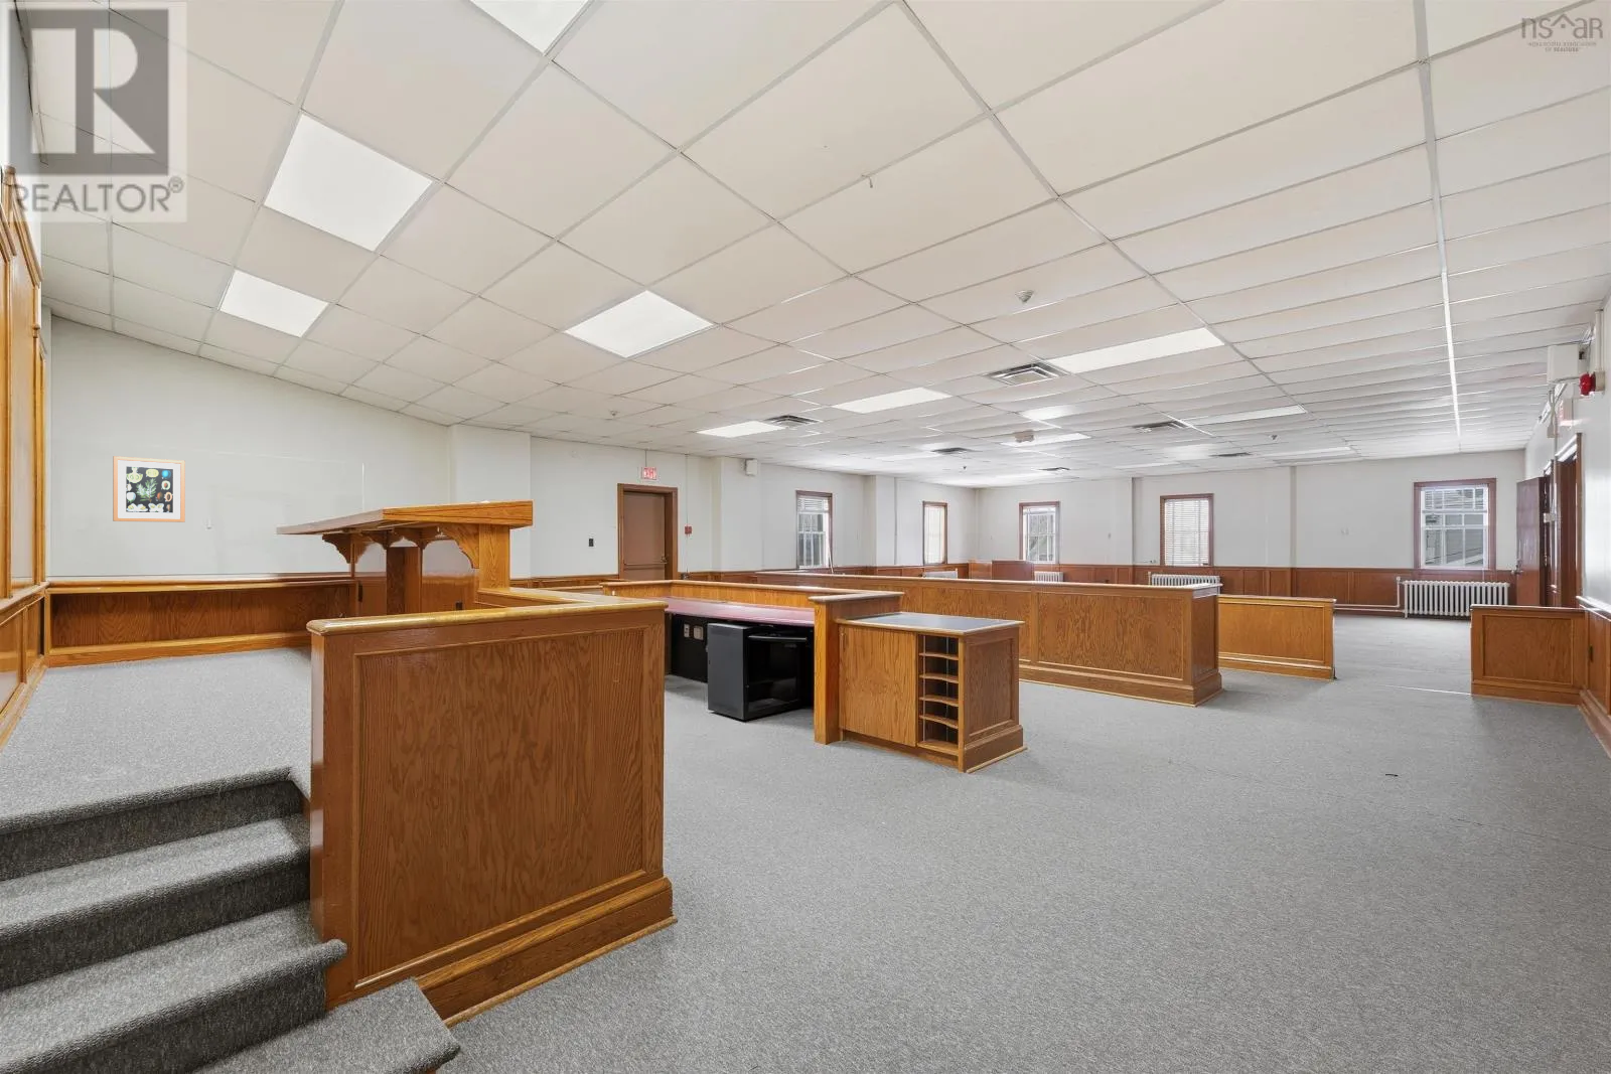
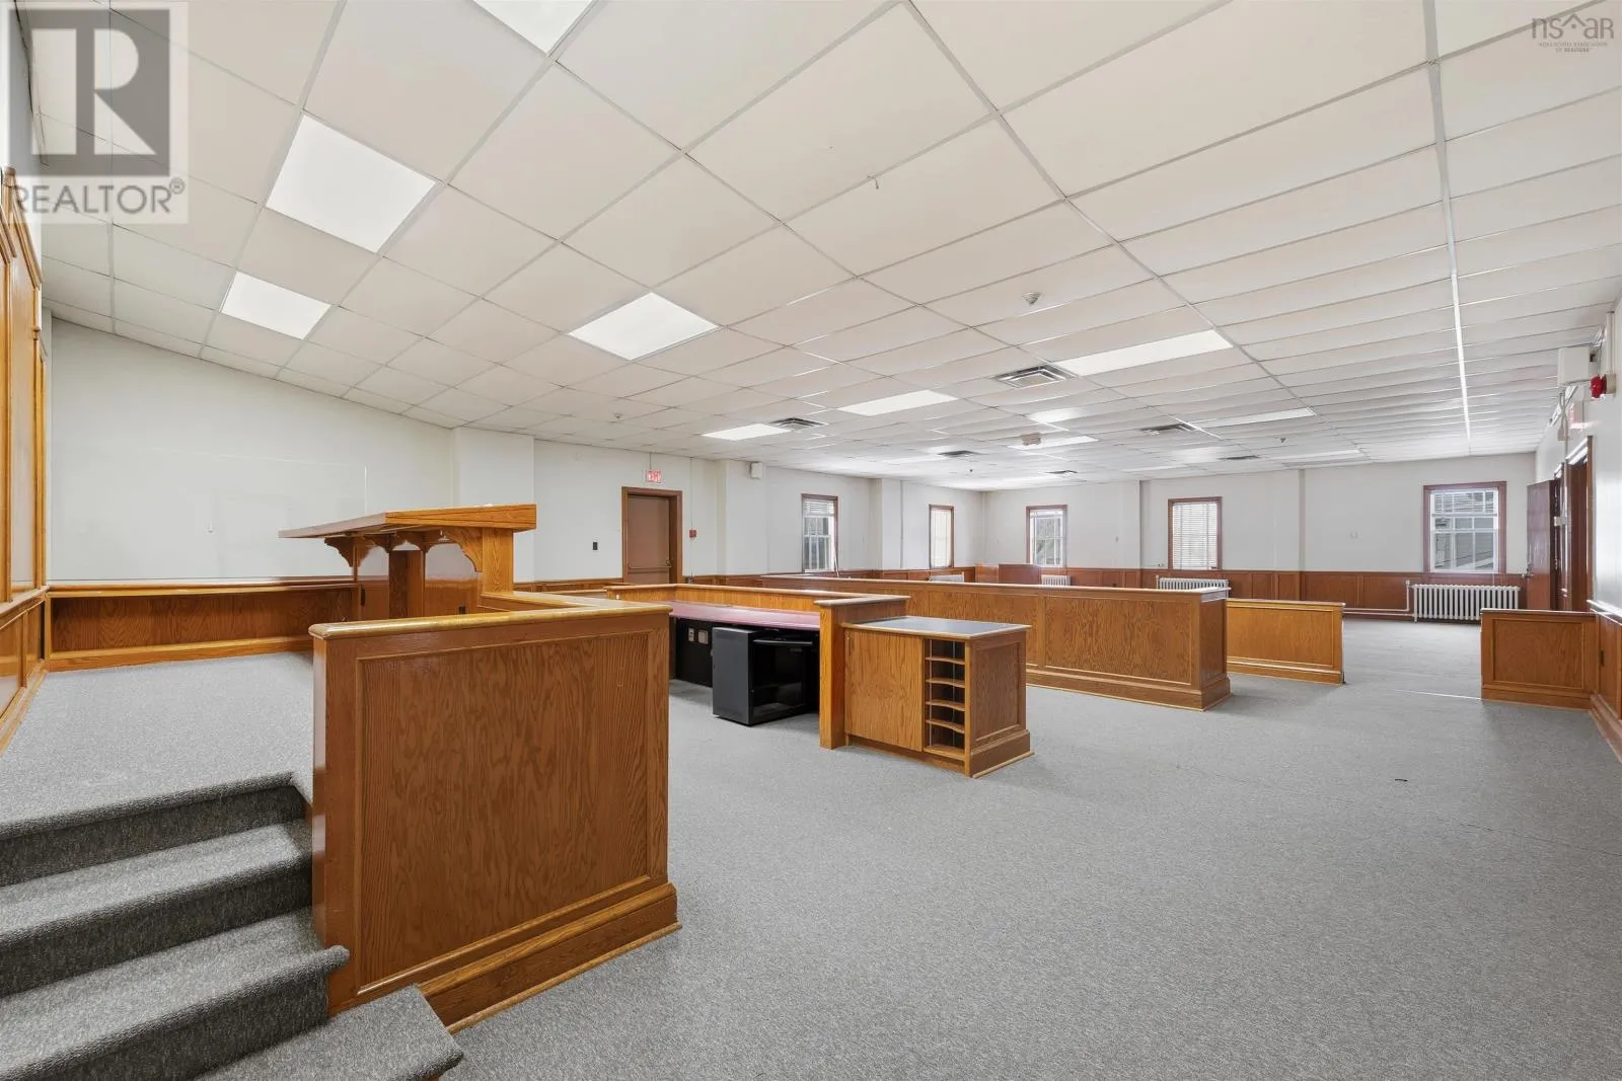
- wall art (149, 489)
